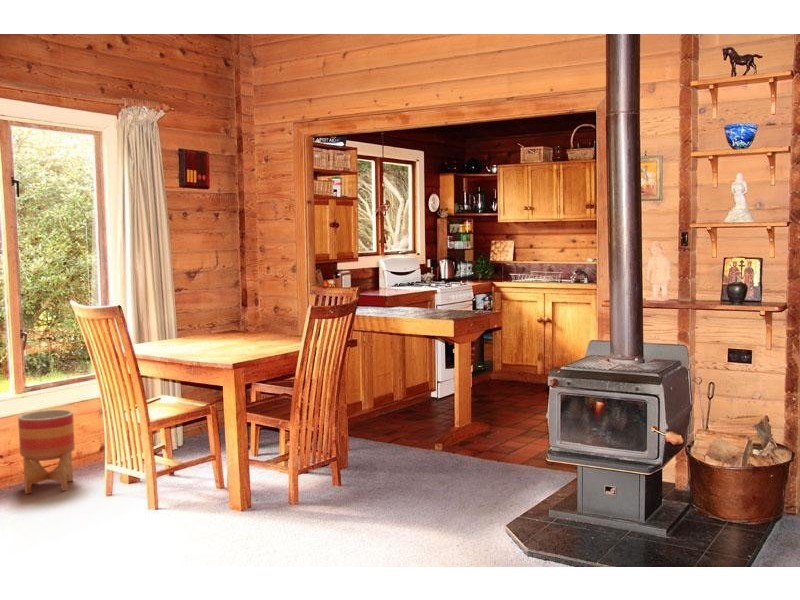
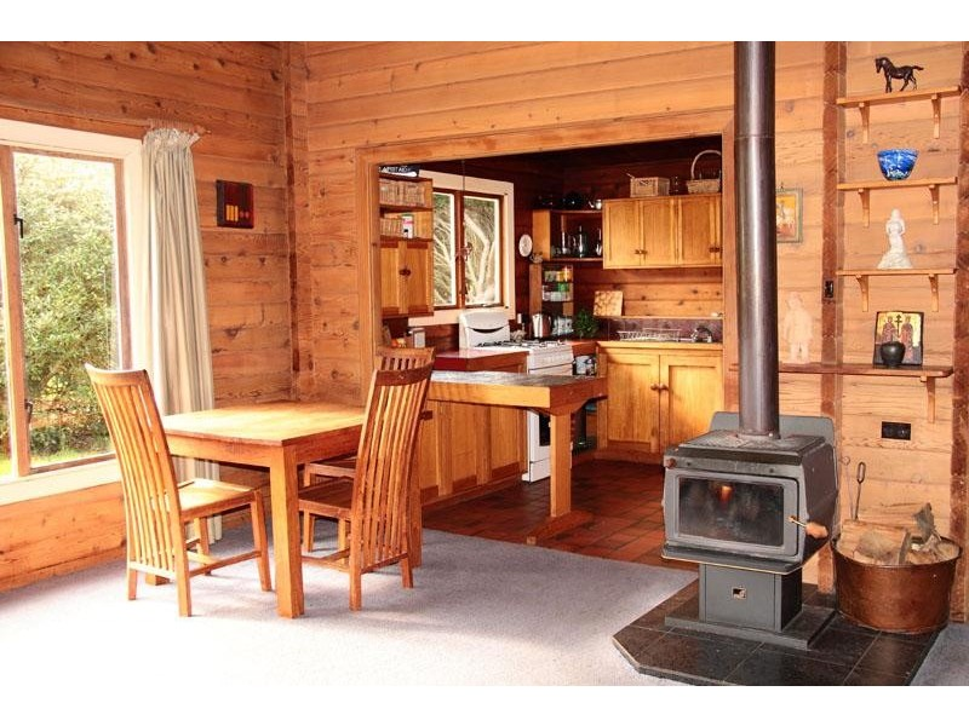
- planter (47, 450)
